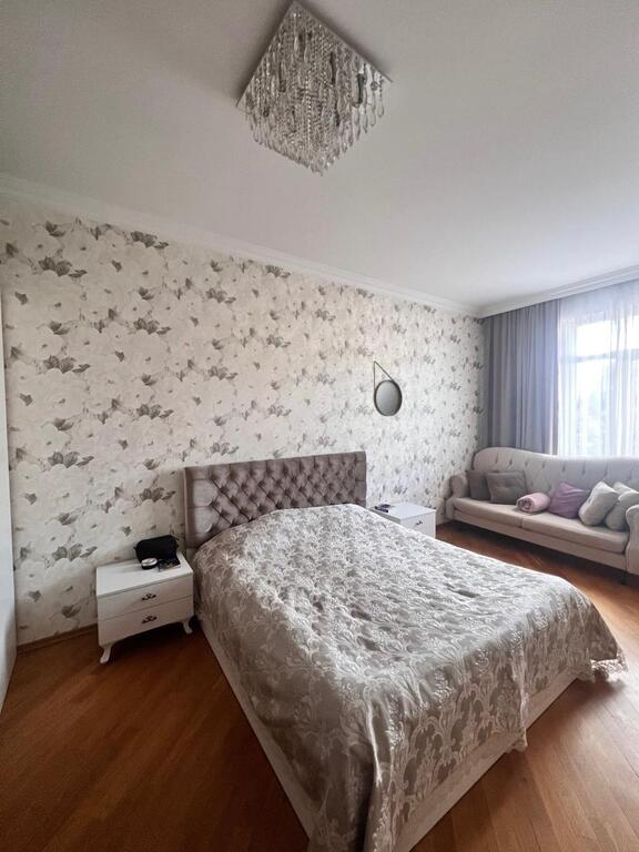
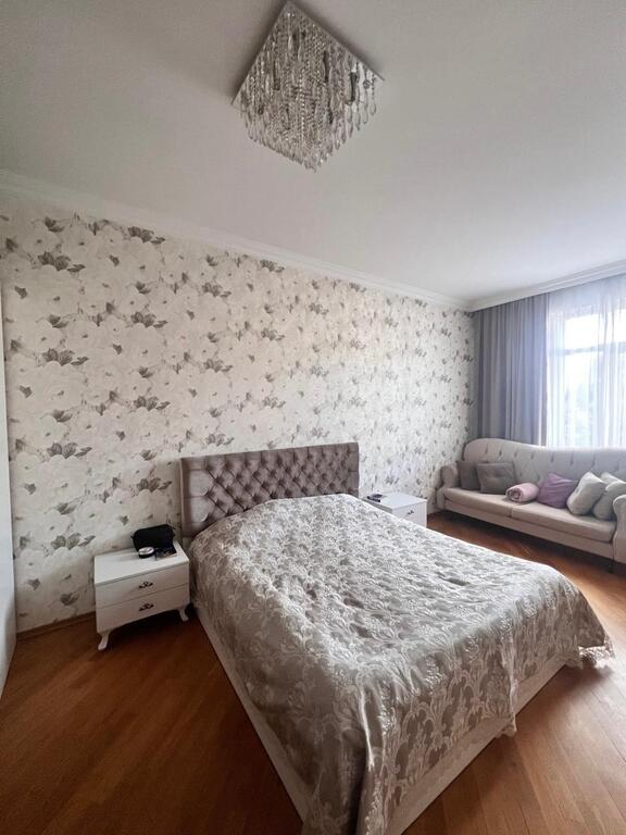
- home mirror (387, 389)
